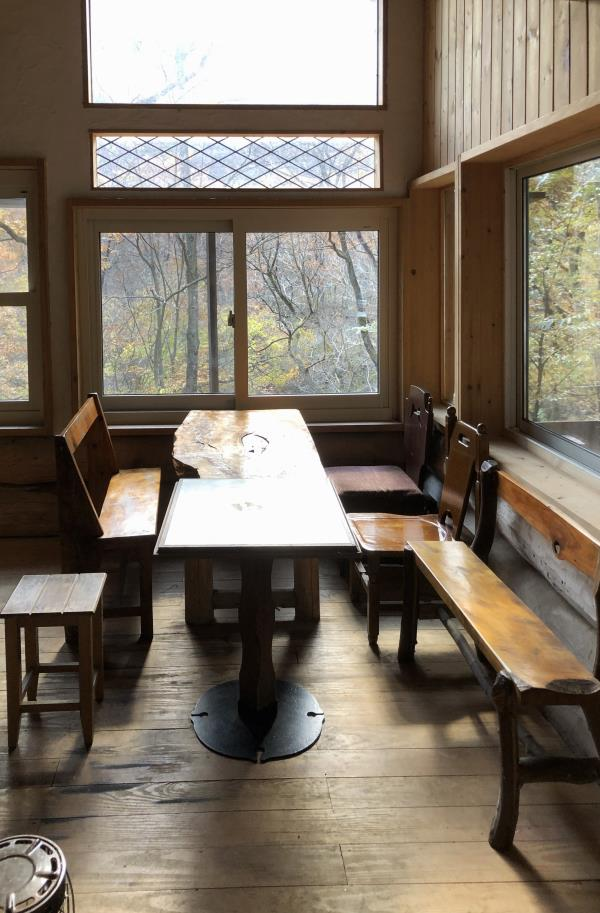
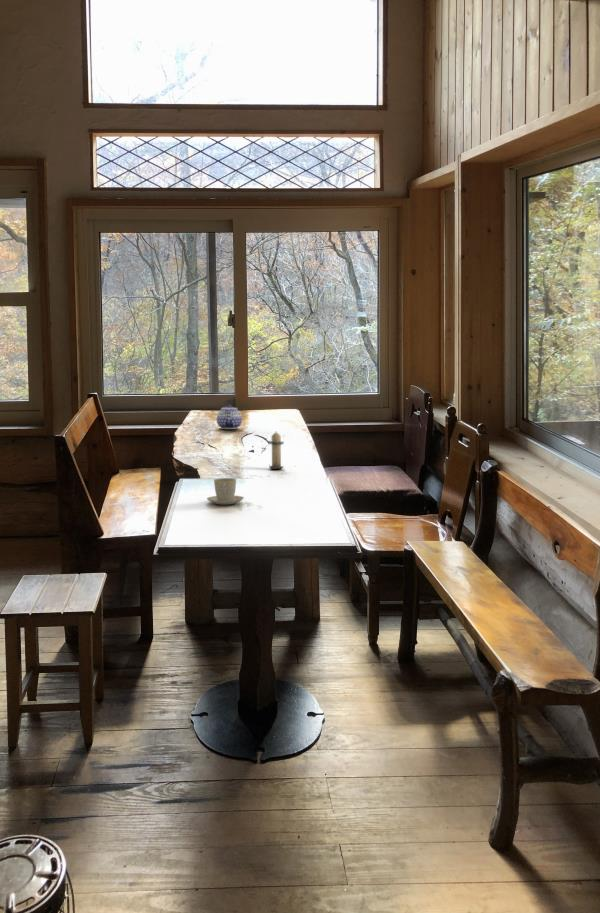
+ teapot (229, 416)
+ candle (276, 449)
+ teacup (225, 491)
